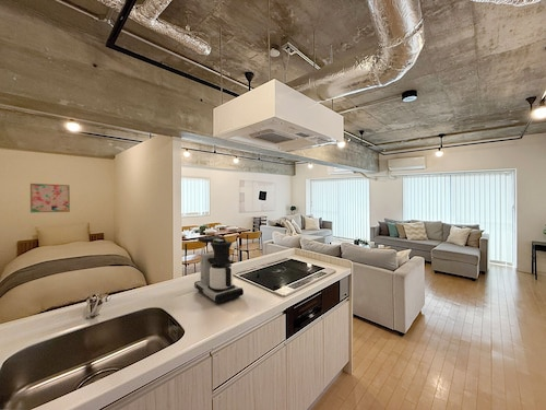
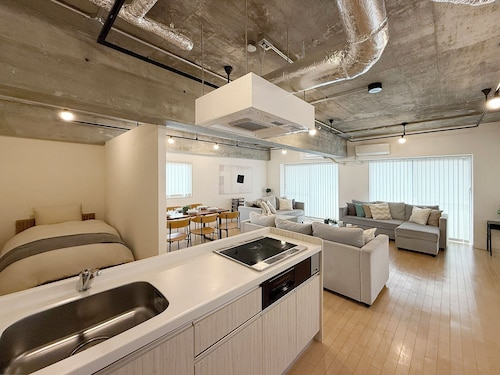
- wall art (50, 198)
- coffee maker (217, 266)
